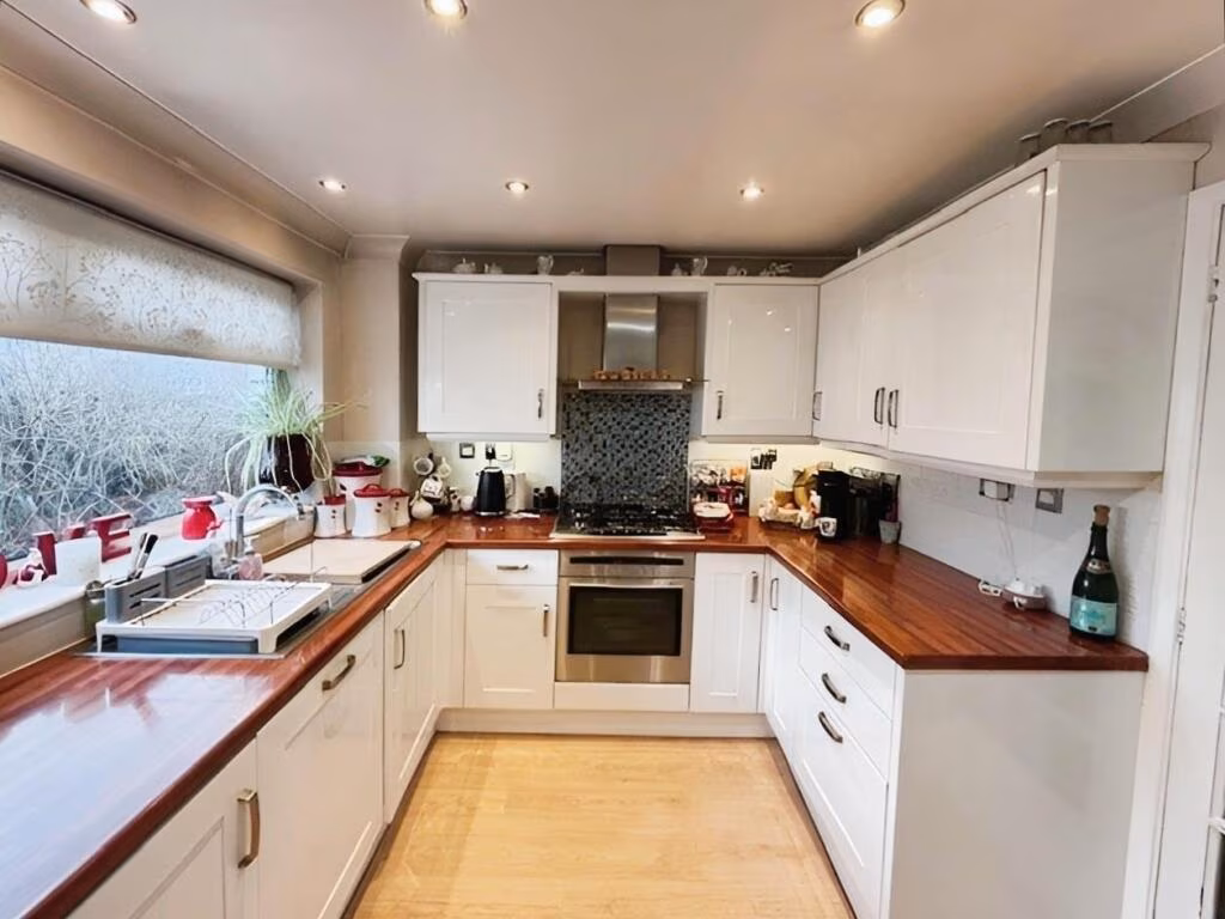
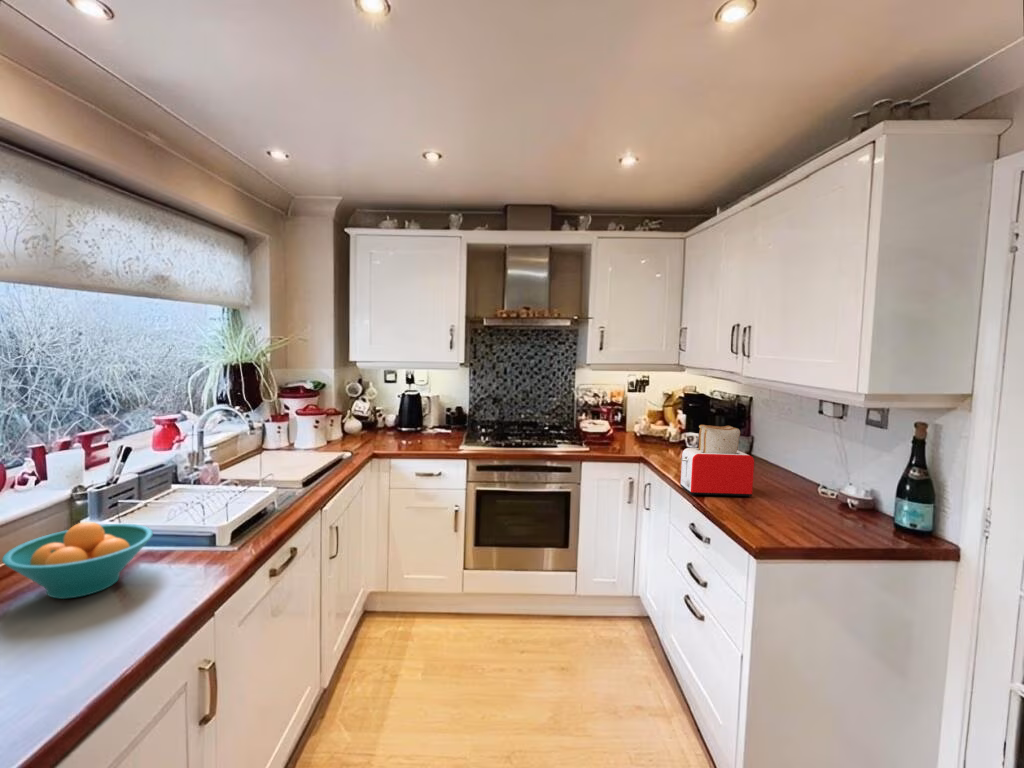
+ toaster (714, 459)
+ fruit bowl (83, 554)
